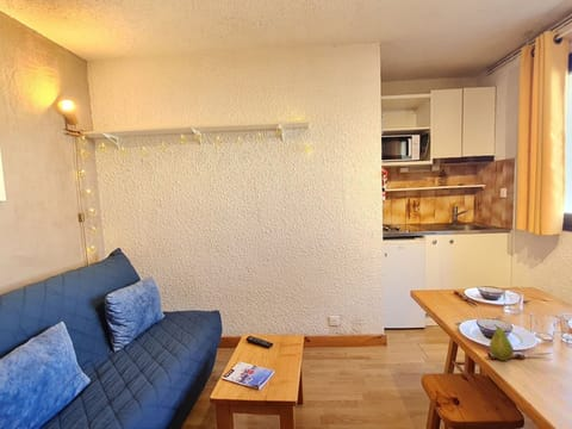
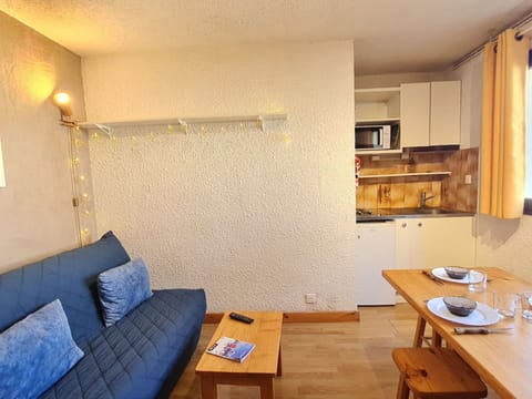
- fruit (500, 341)
